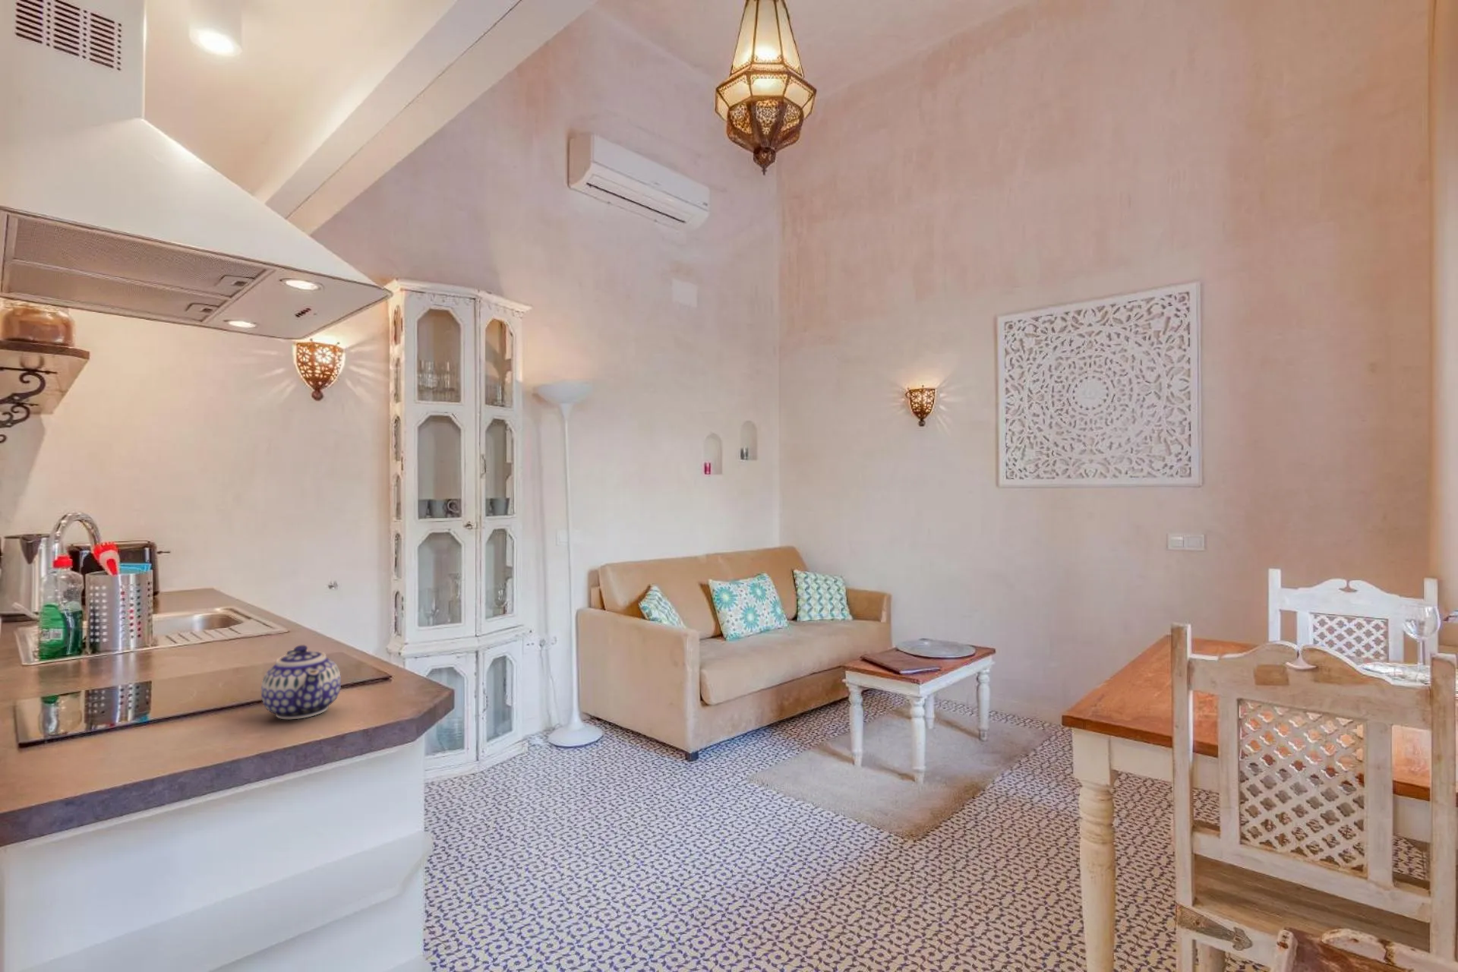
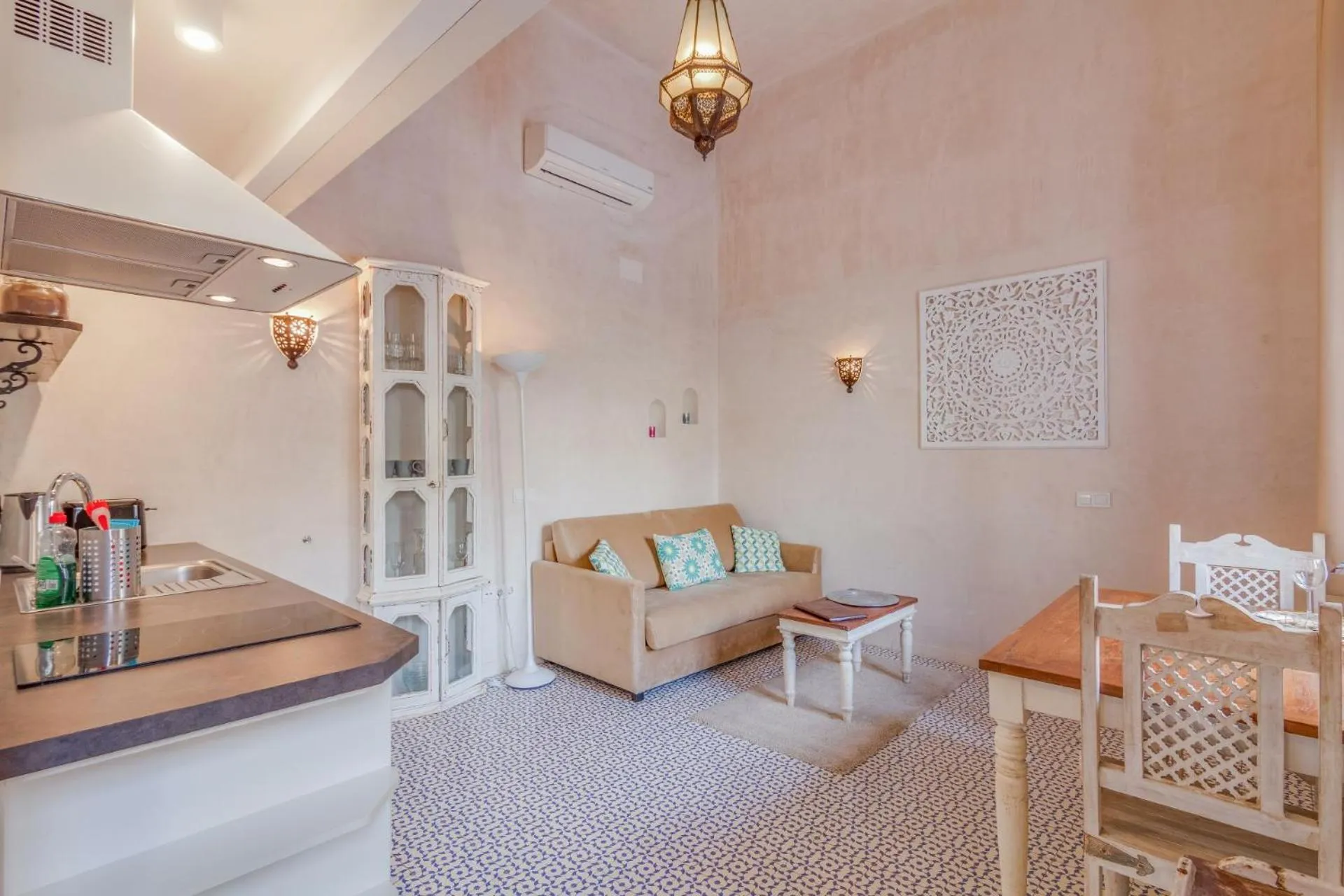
- teapot (302, 678)
